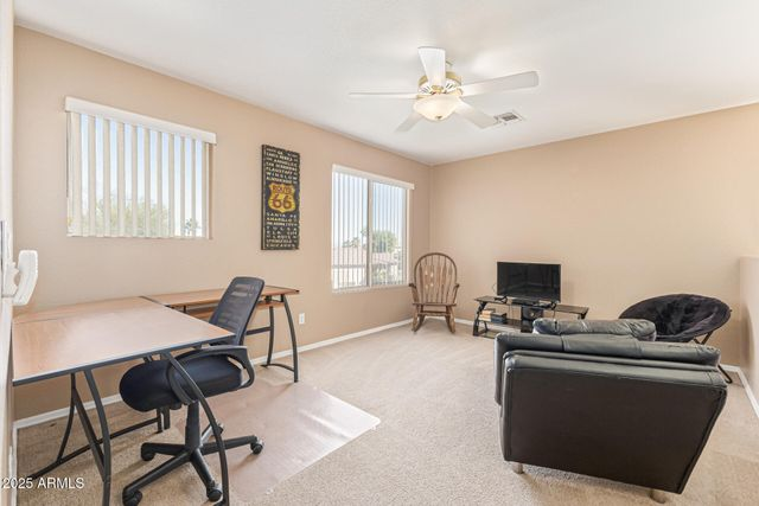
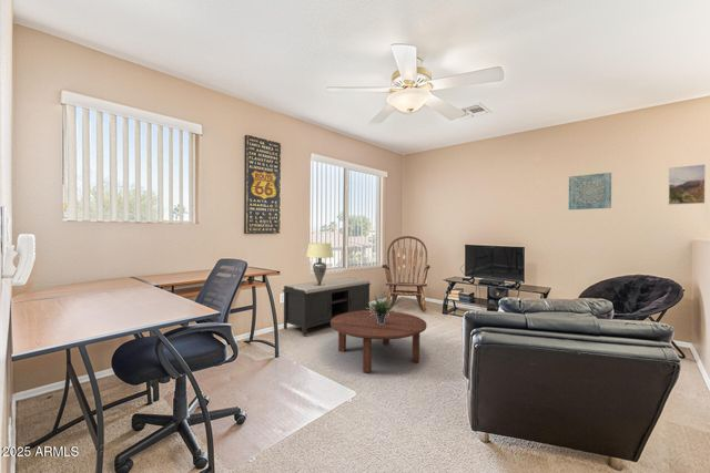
+ coffee table (377, 338)
+ wall art (589, 192)
+ potted plant (383, 306)
+ bench (329, 302)
+ lampshade (320, 264)
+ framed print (686, 185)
